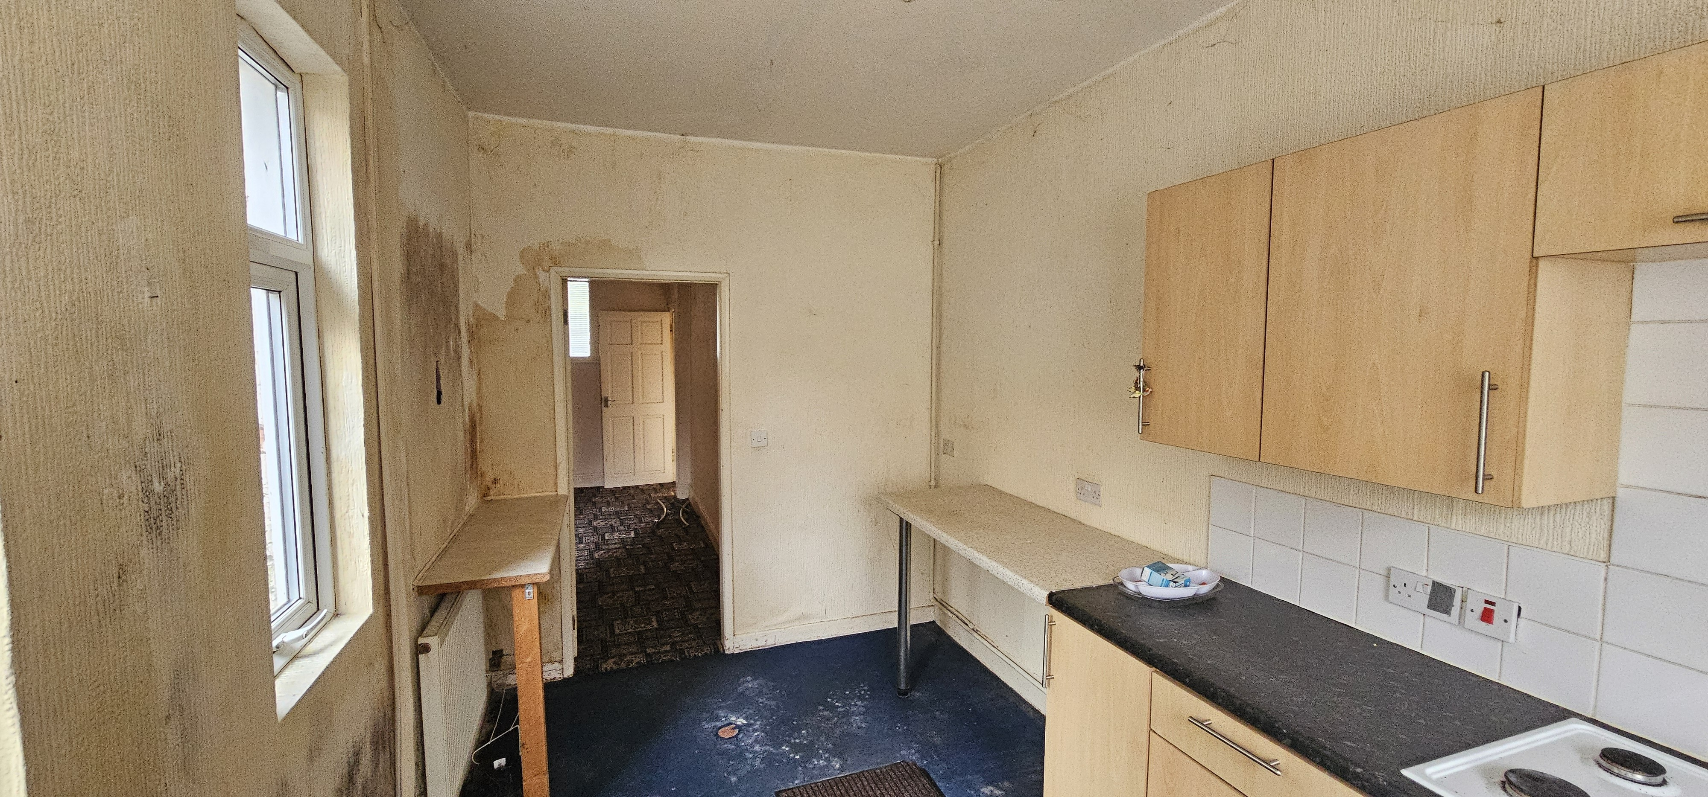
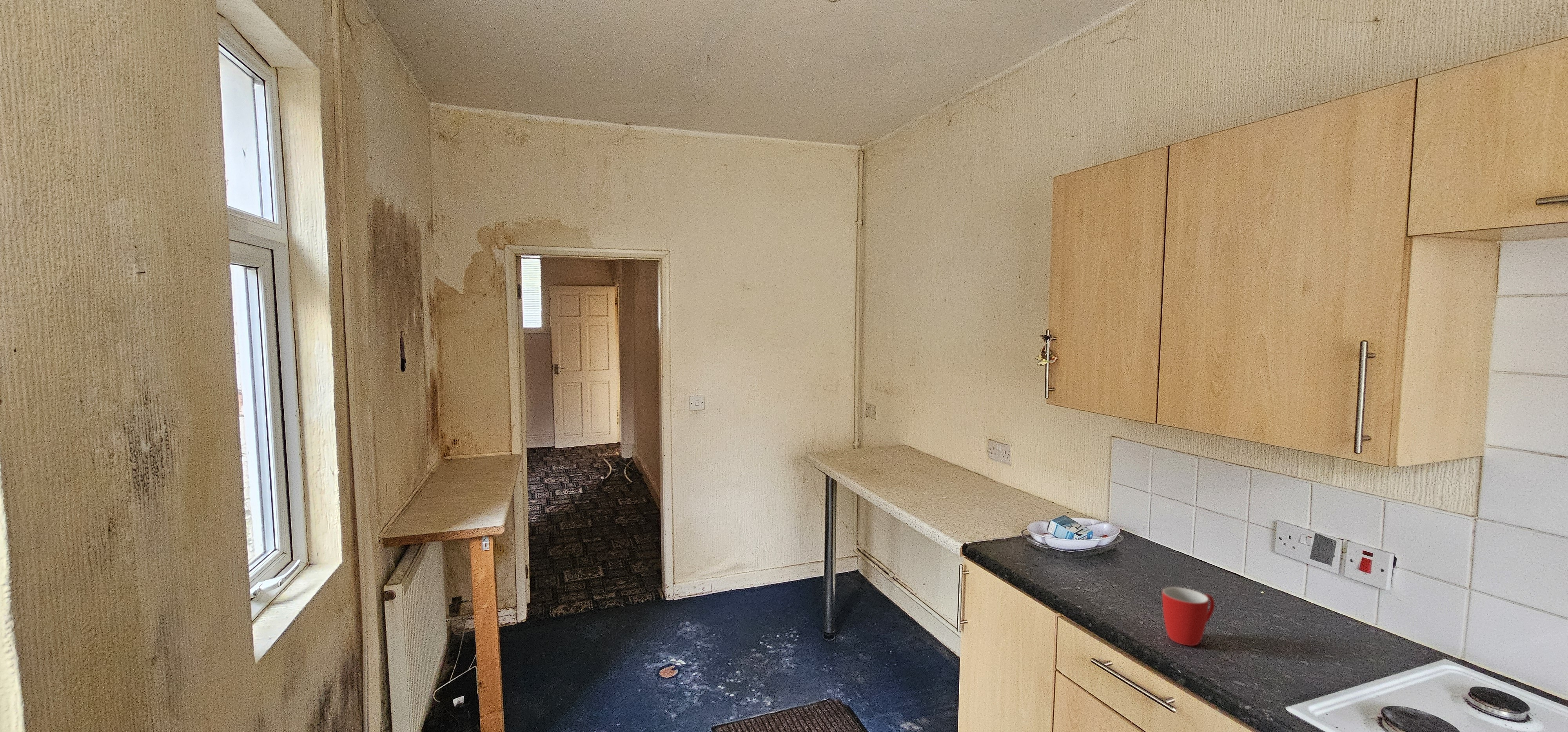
+ mug (1191, 616)
